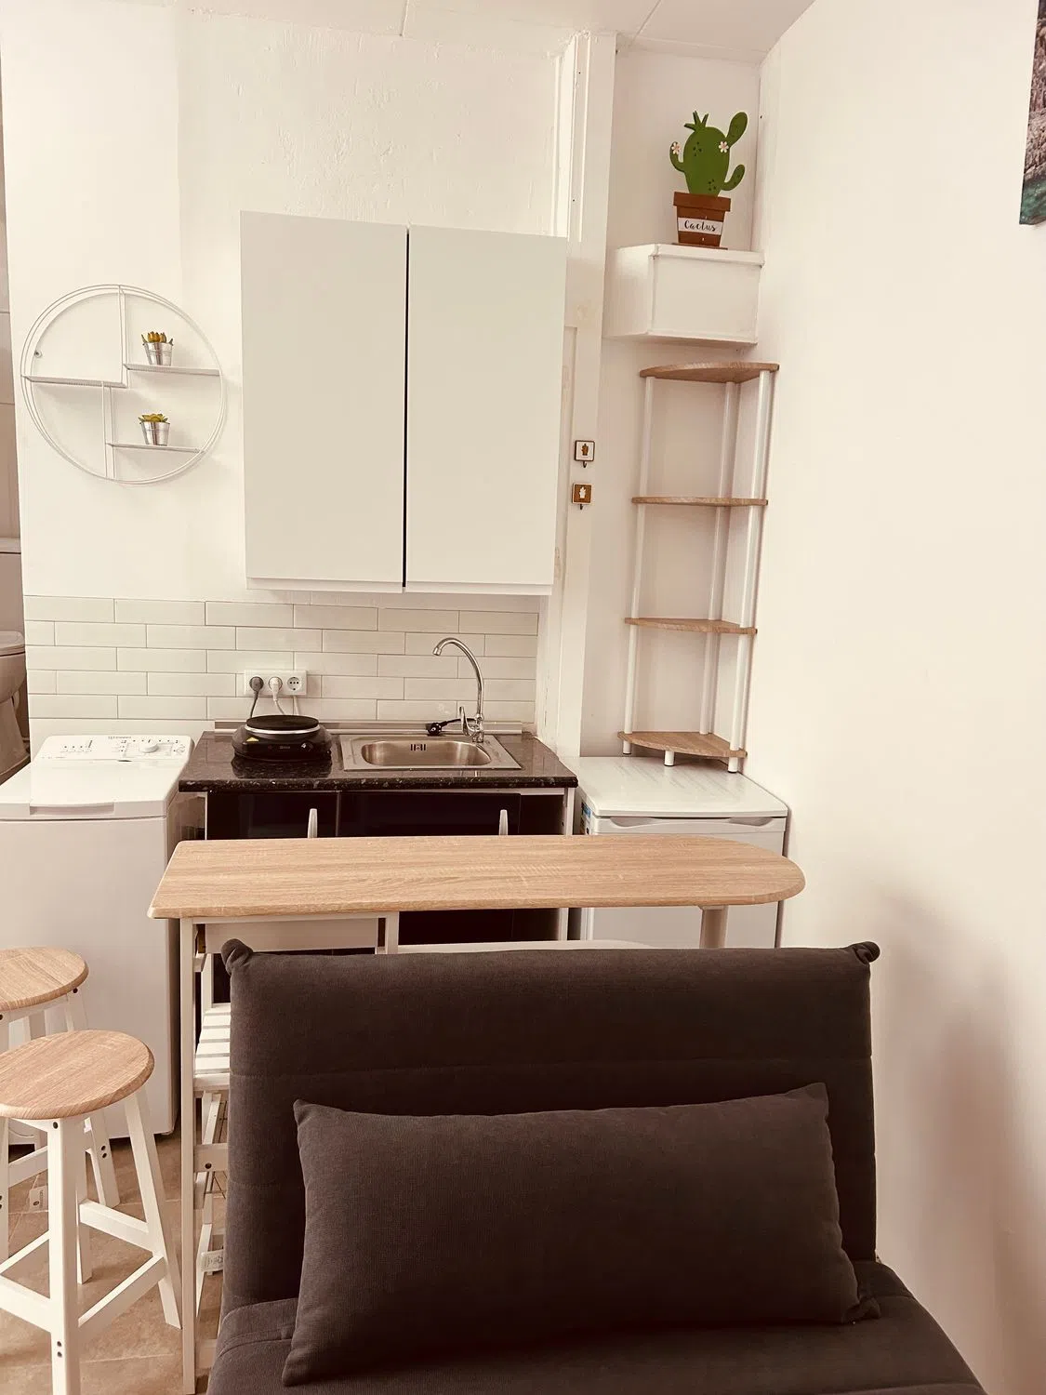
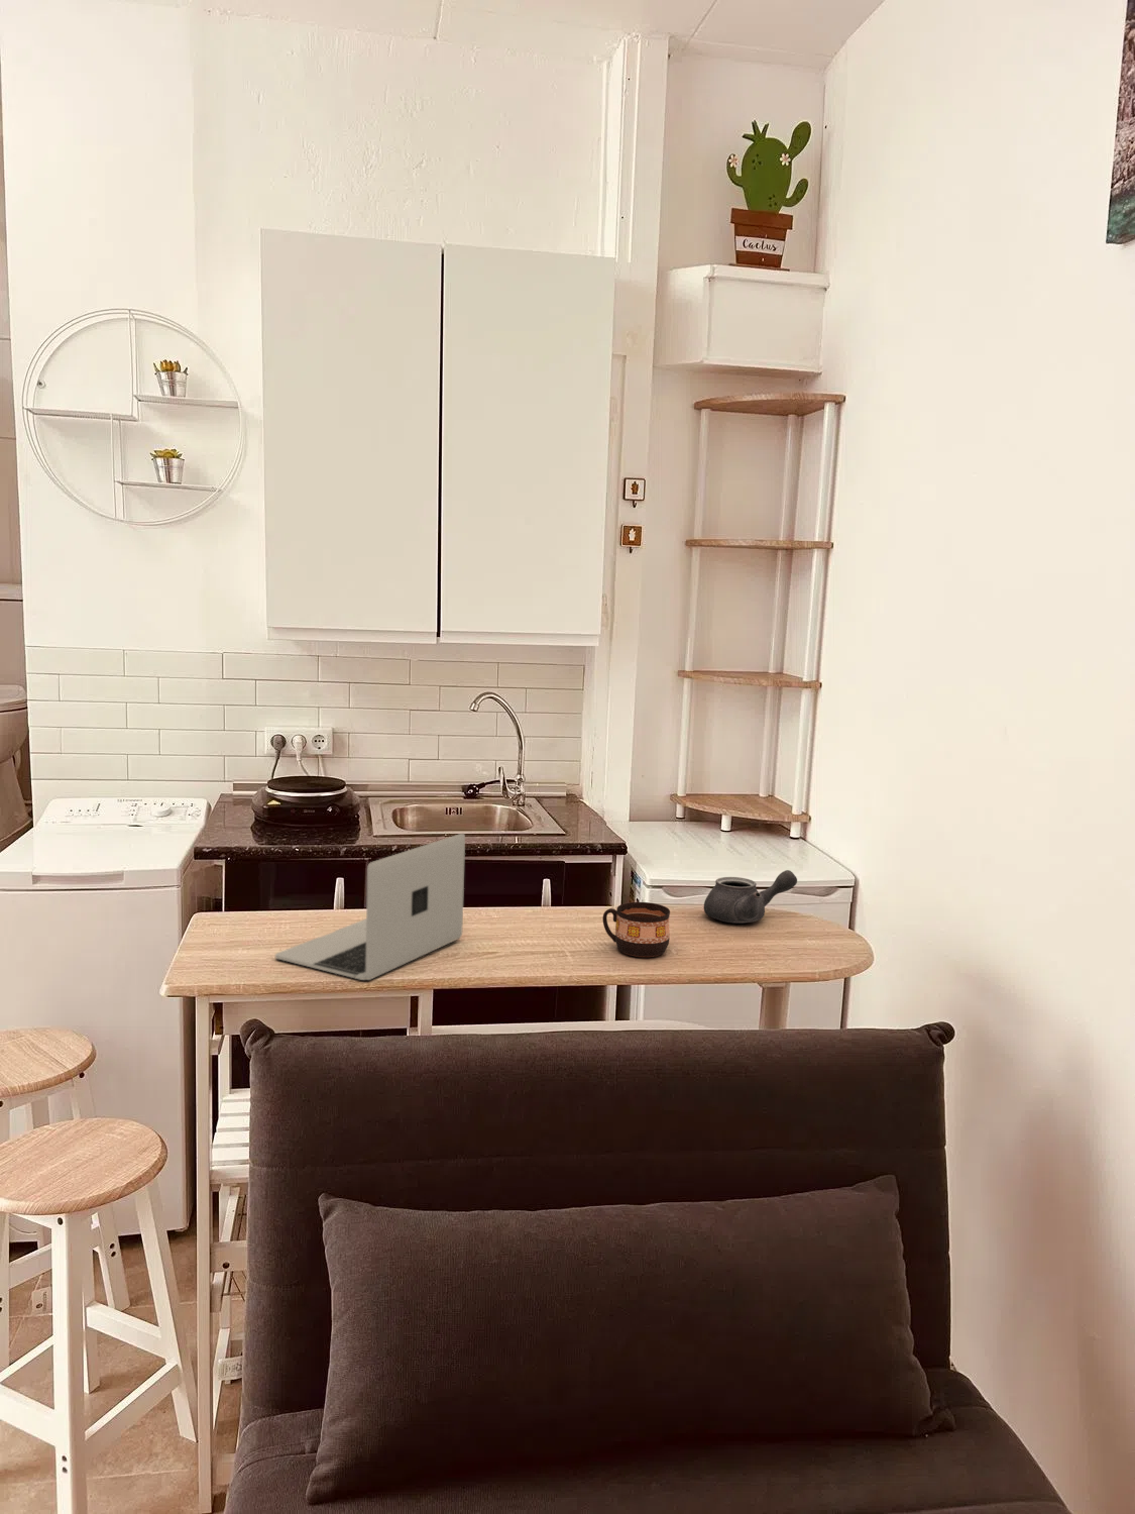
+ cup (640, 929)
+ teapot (752, 895)
+ laptop (372, 894)
